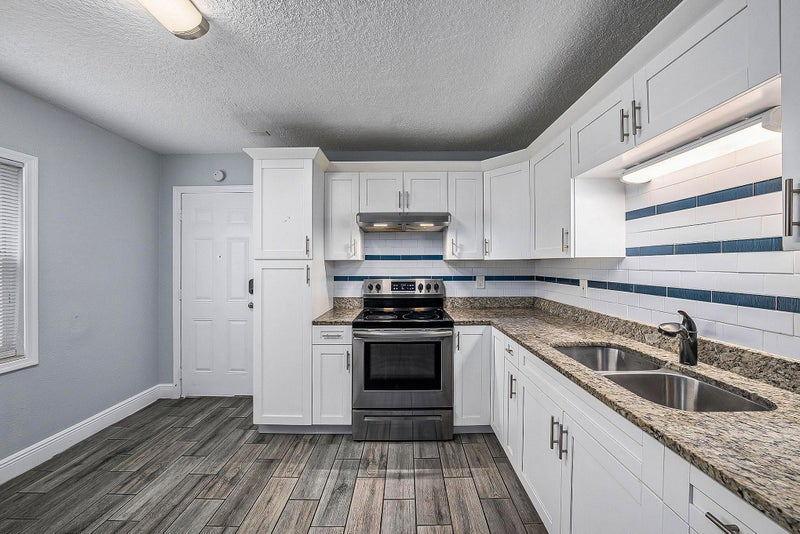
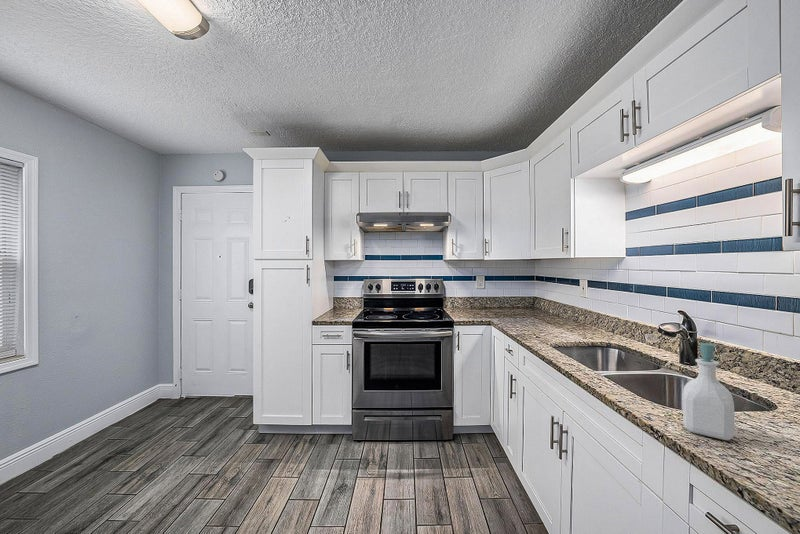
+ soap bottle (707, 387)
